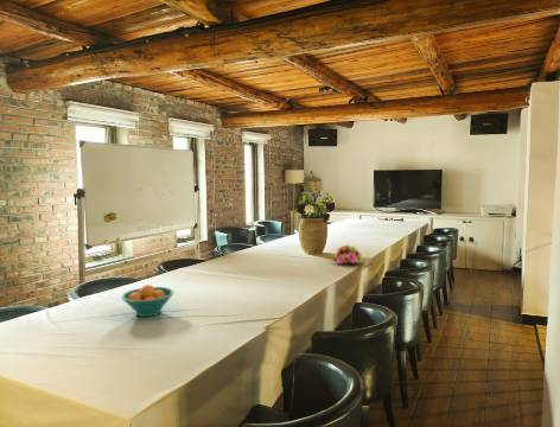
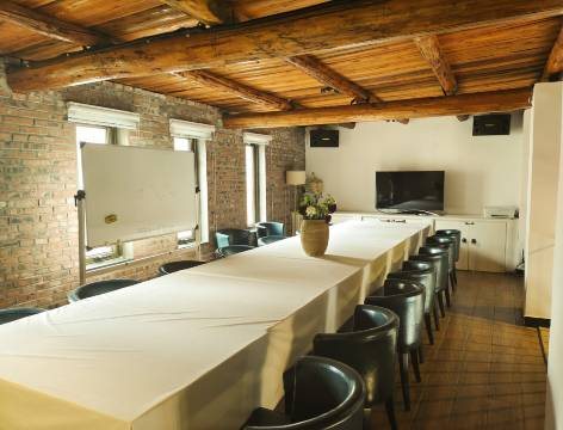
- flower bouquet (348, 254)
- fruit bowl (147, 299)
